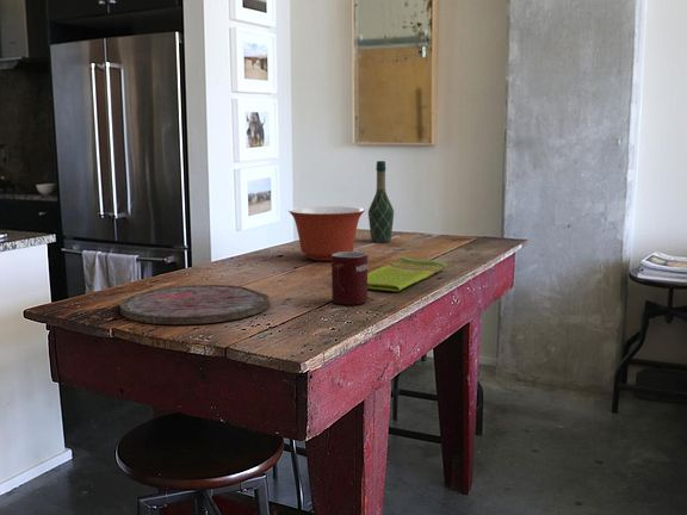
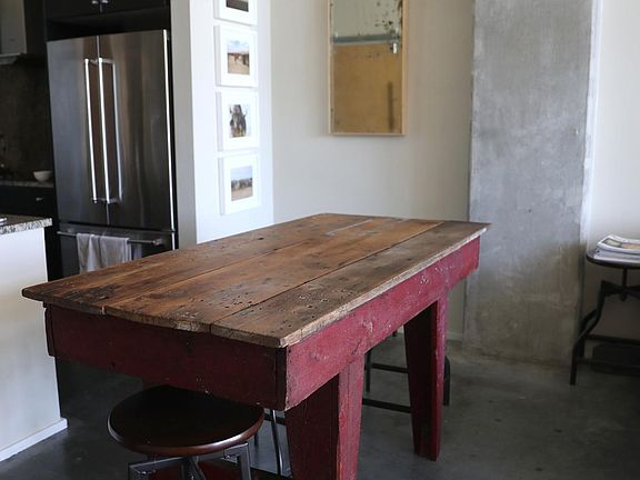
- wine bottle (380, 200)
- mixing bowl (327, 234)
- cutting board (196, 302)
- mug (346, 279)
- dish towel (400, 272)
